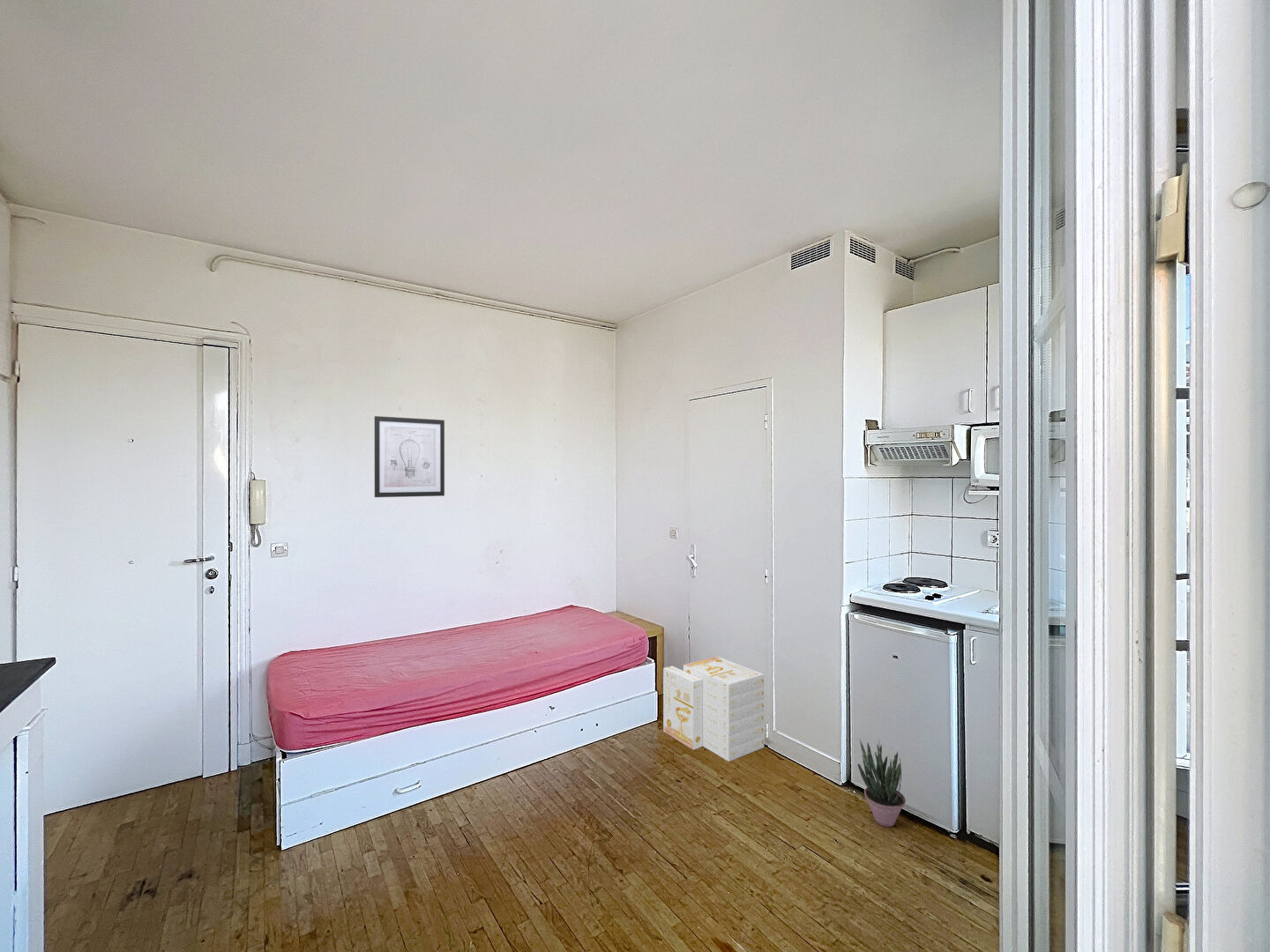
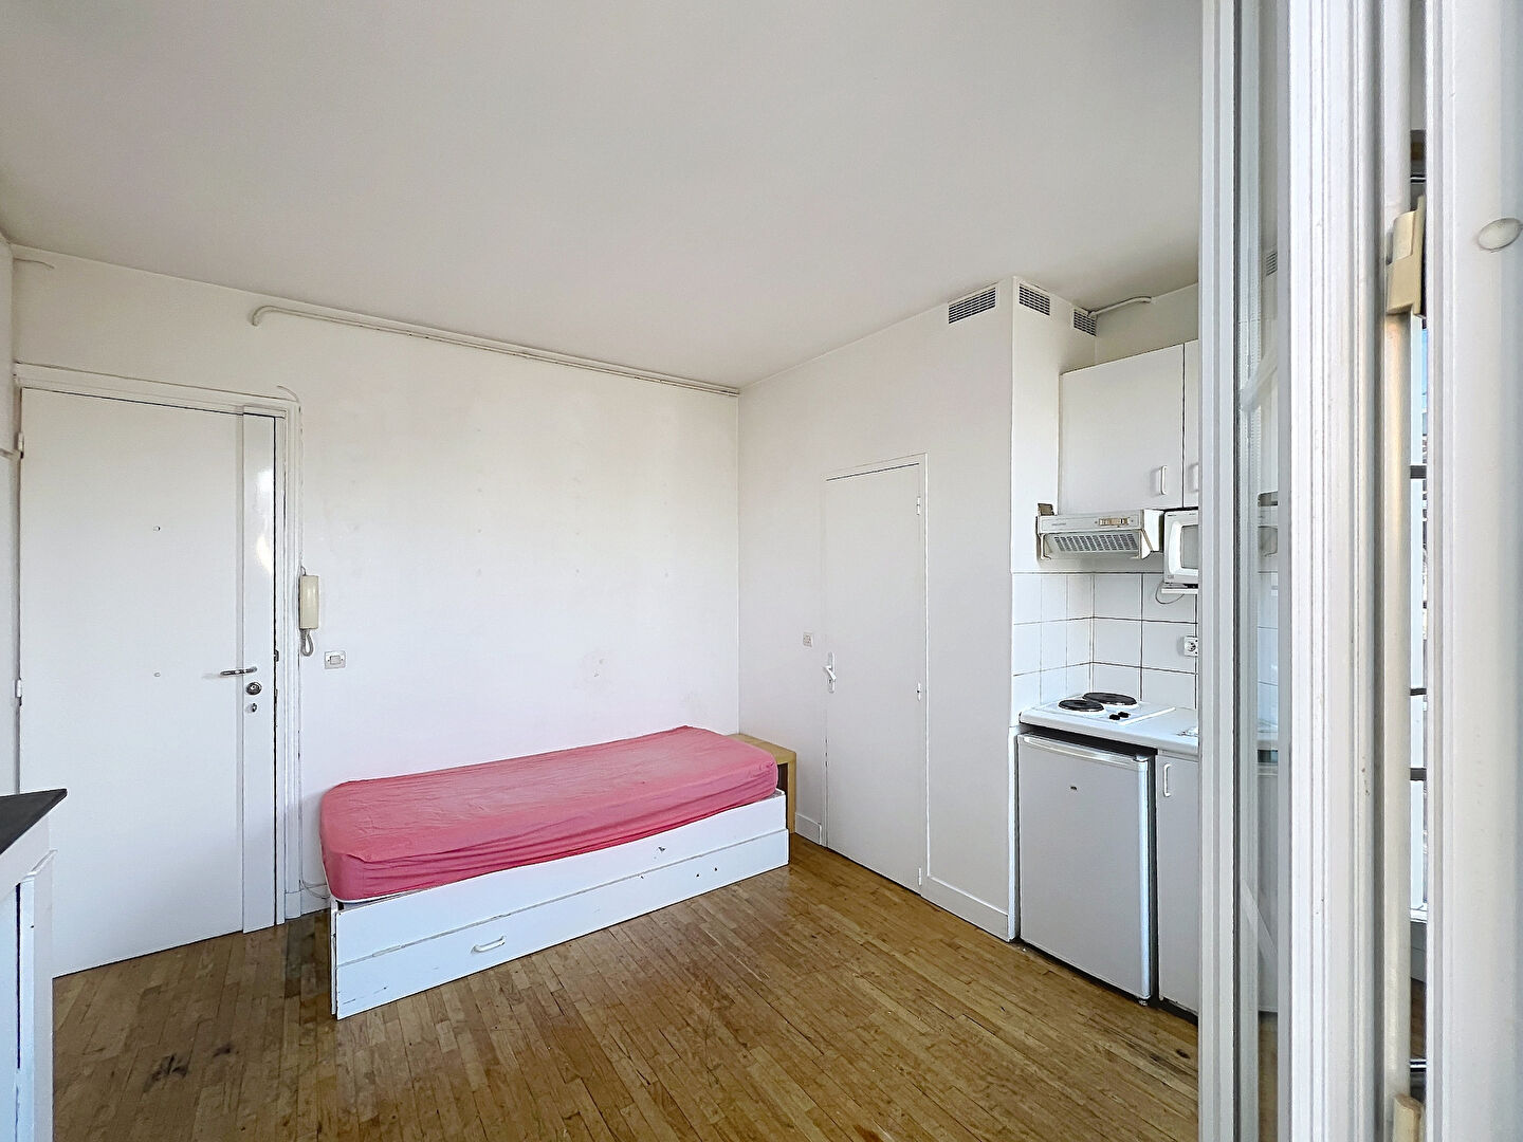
- wall art (410, 457)
- product box (712, 703)
- potted plant (879, 783)
